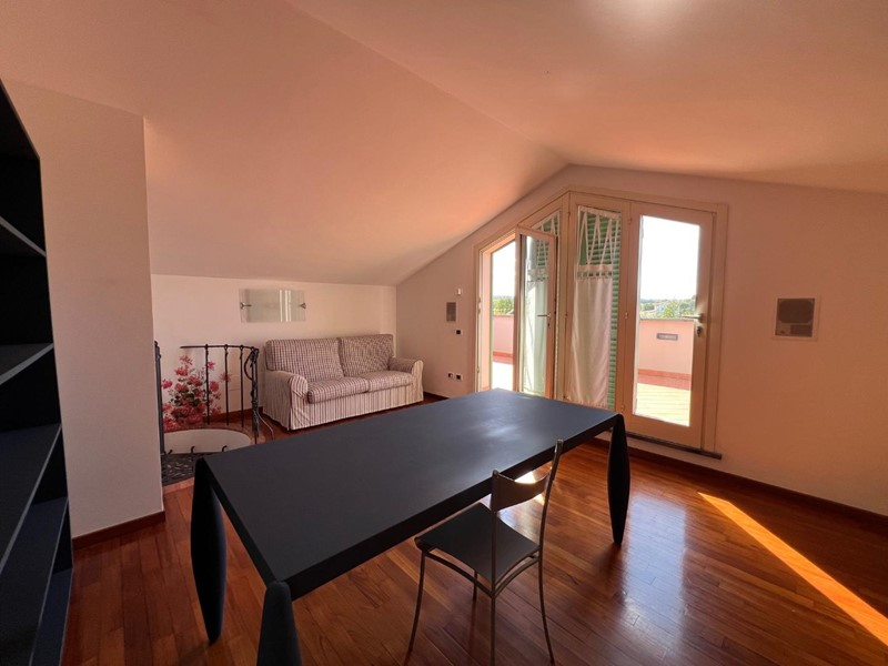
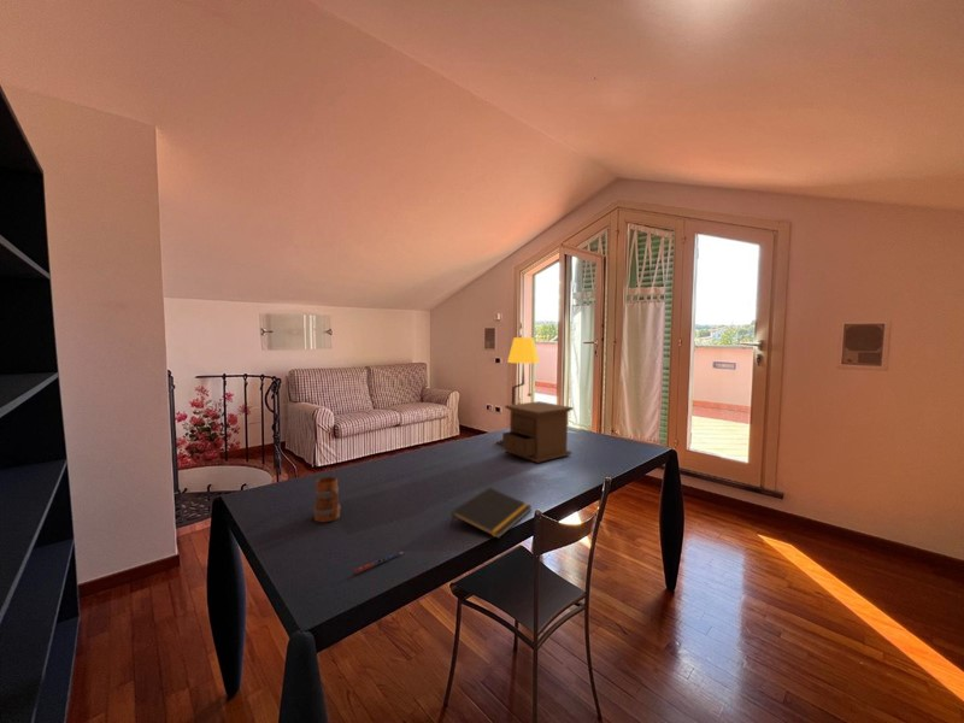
+ pen (380, 560)
+ table lamp (528, 394)
+ mug (329, 499)
+ notepad (493, 510)
